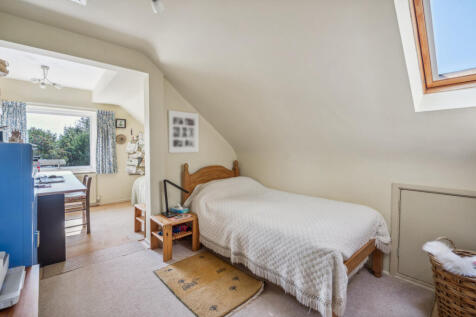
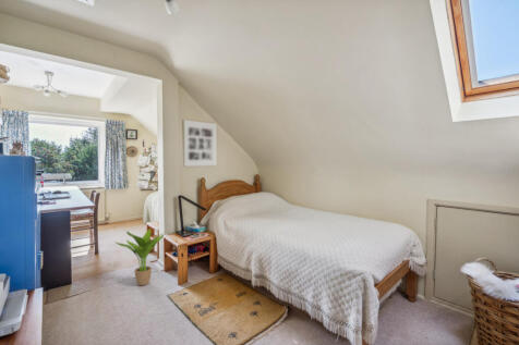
+ potted plant (146, 255)
